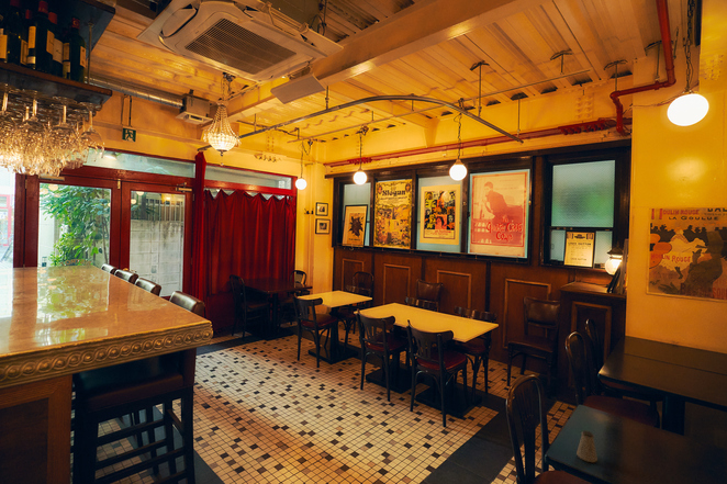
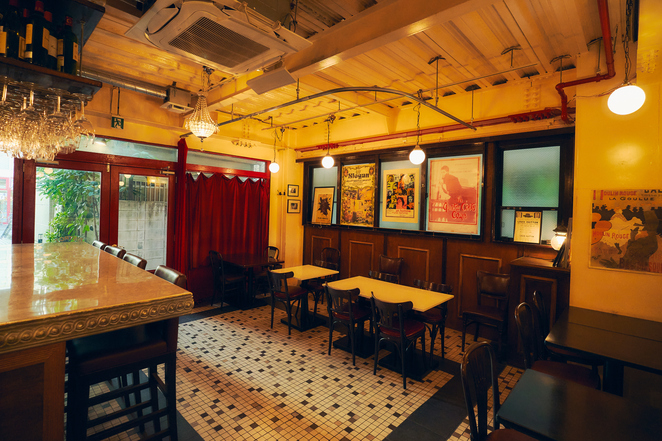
- saltshaker (586, 444)
